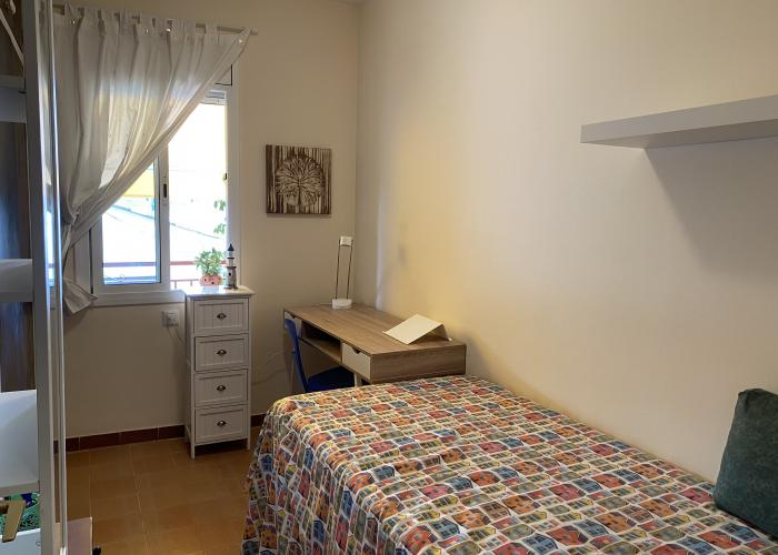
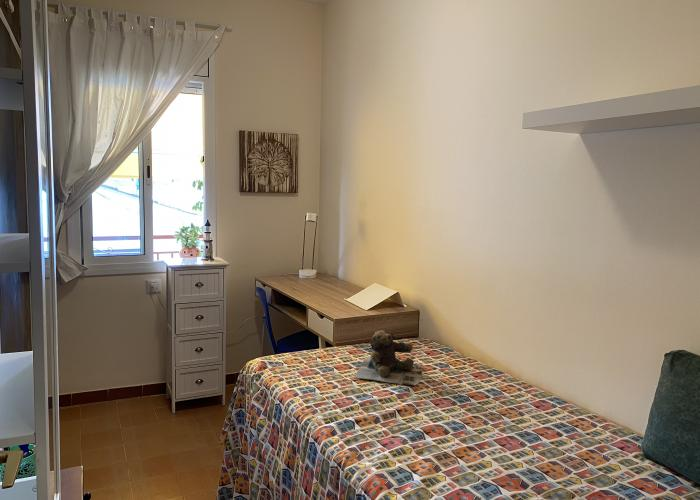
+ teddy bear (393, 352)
